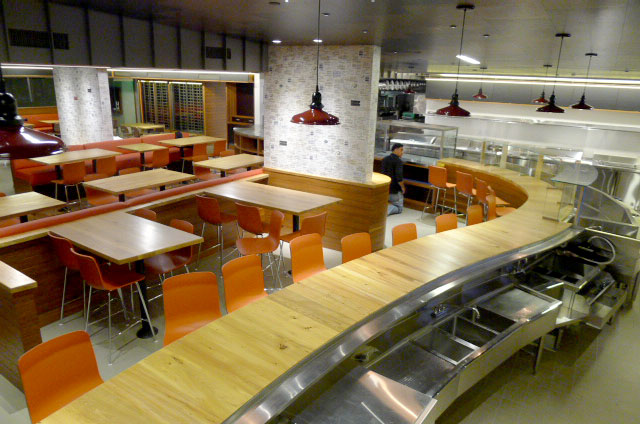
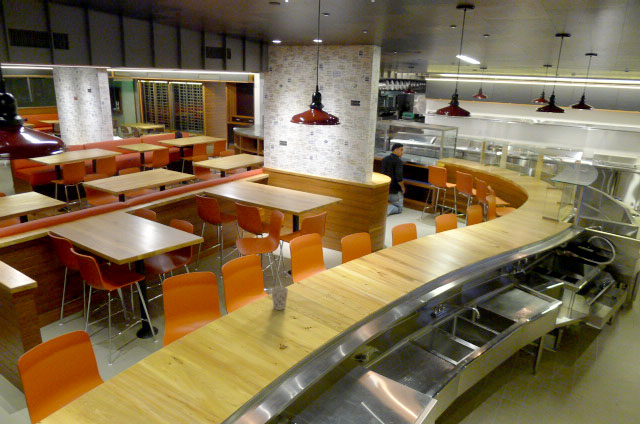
+ cup (279, 298)
